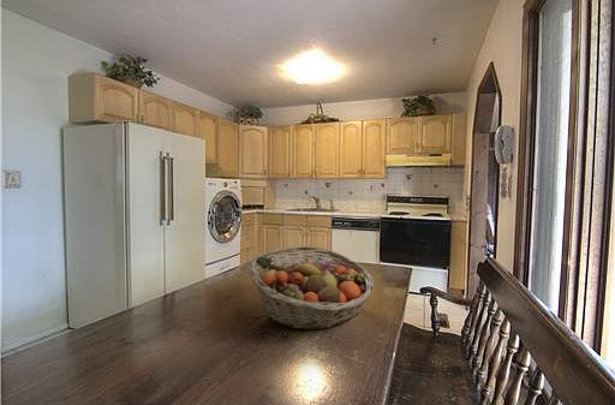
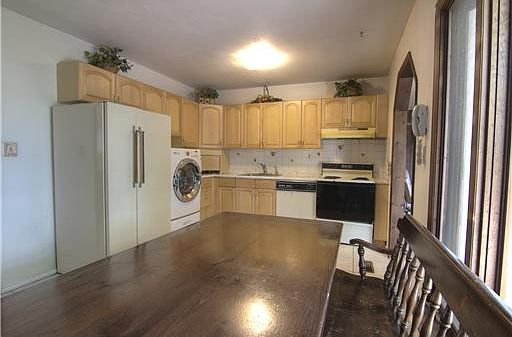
- fruit basket (312, 282)
